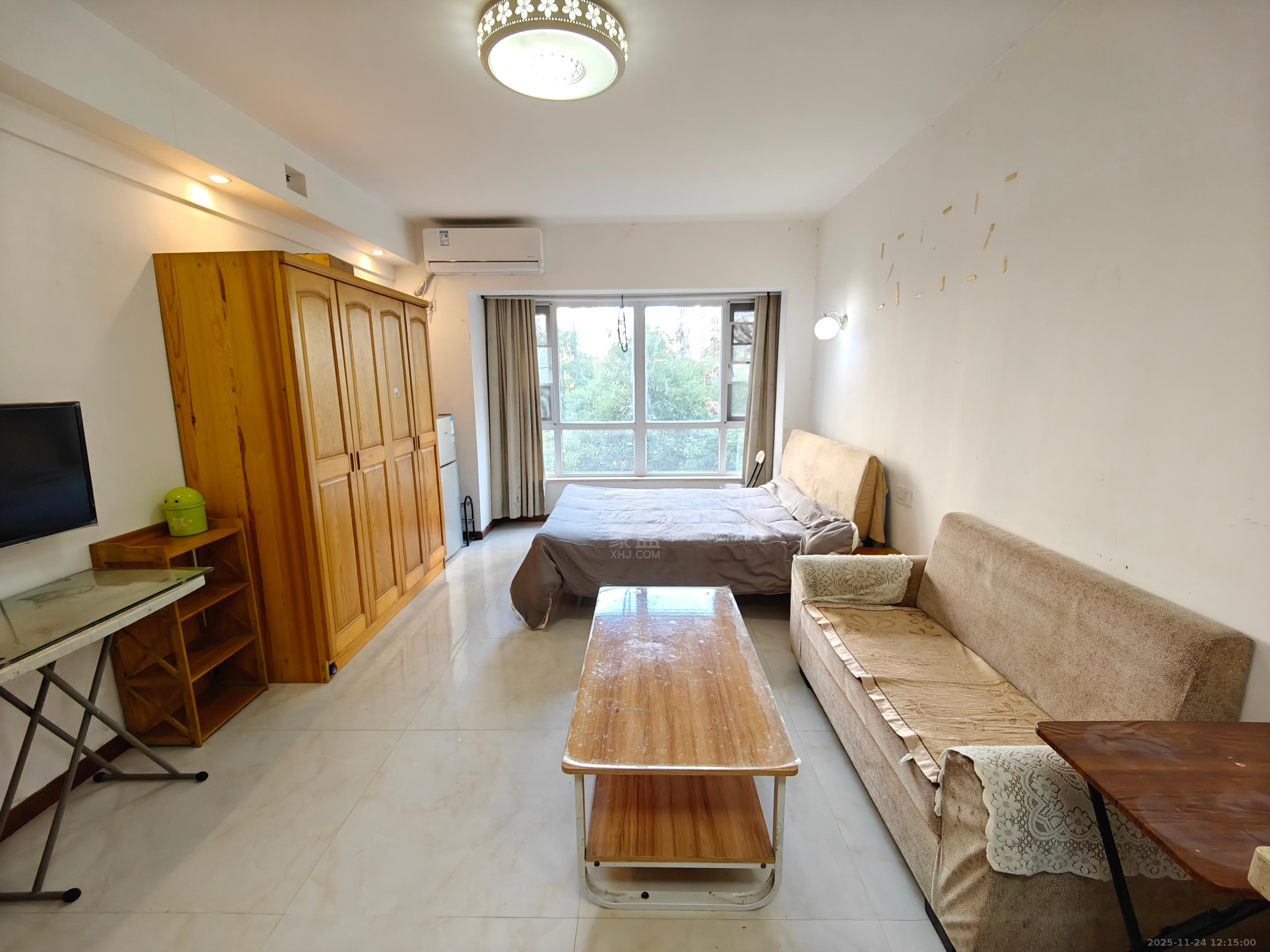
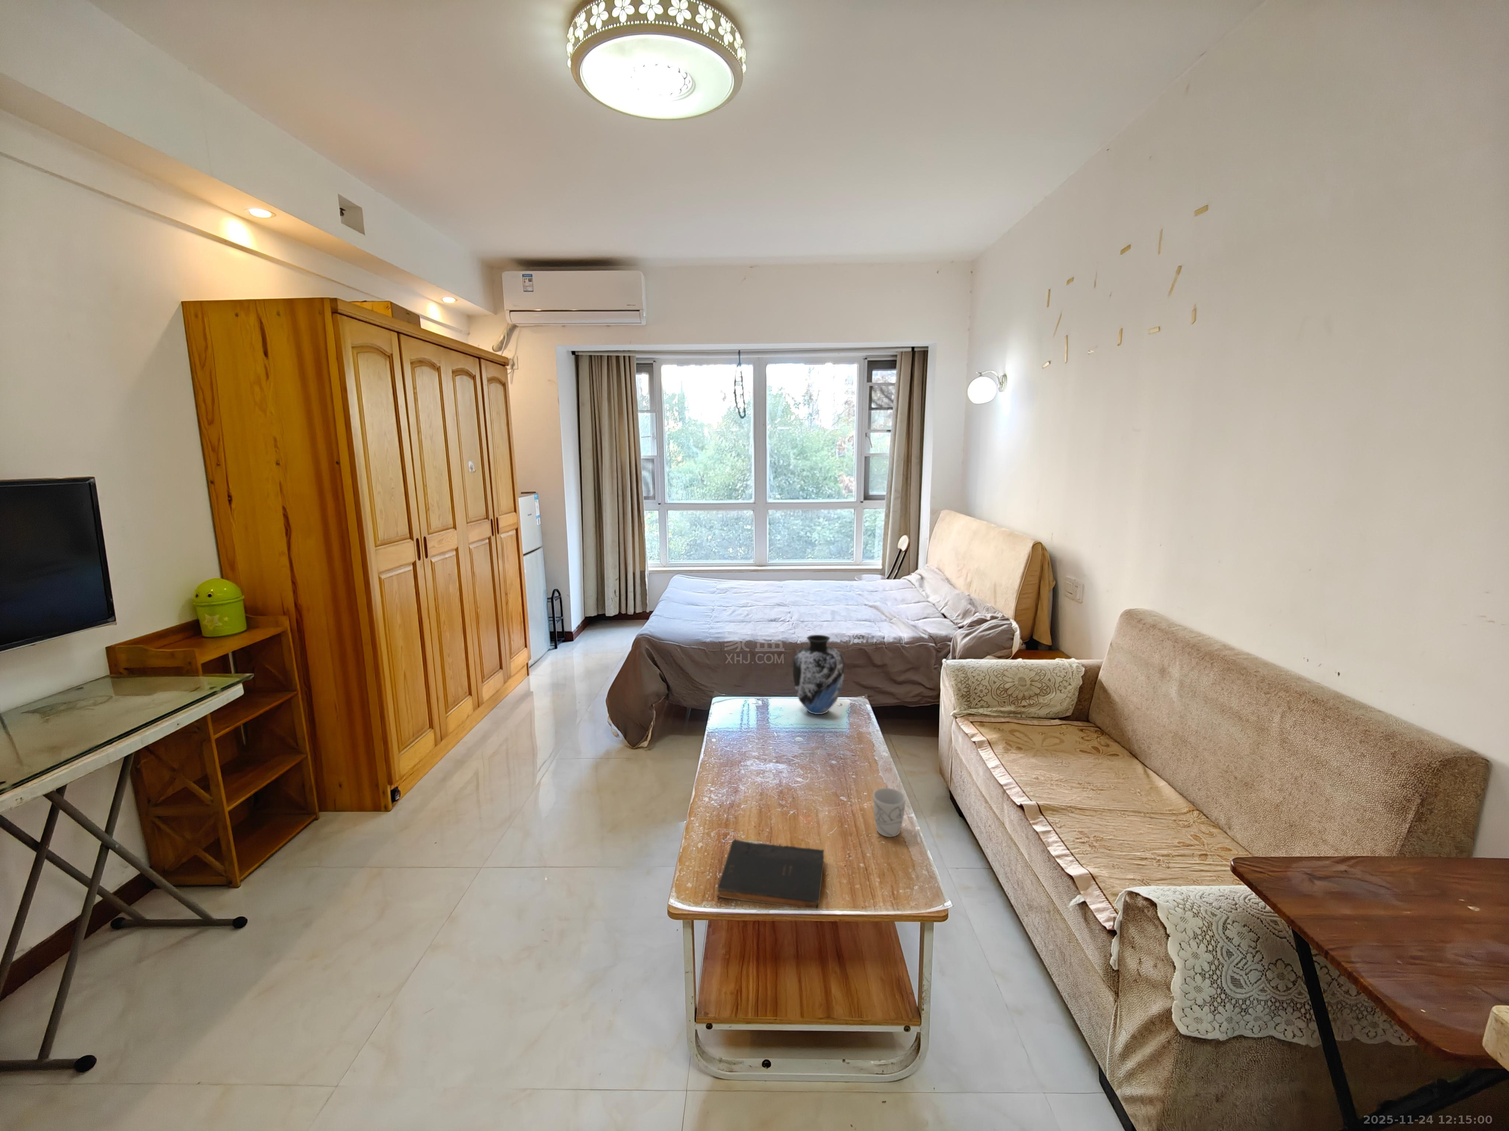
+ mug (885, 810)
+ vase (817, 675)
+ book (772, 872)
